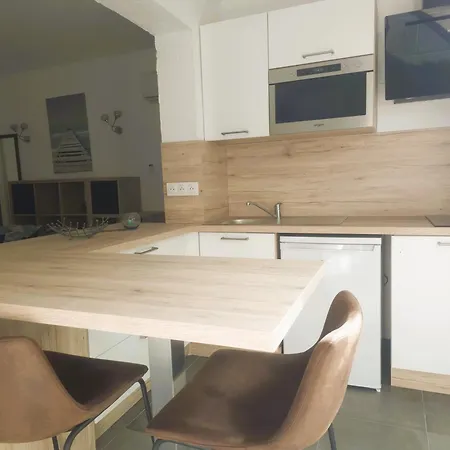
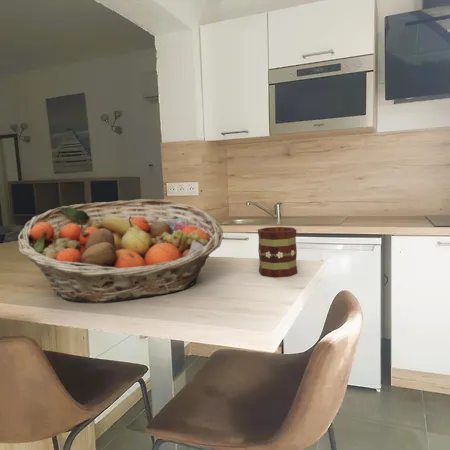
+ fruit basket (126, 244)
+ mug (278, 249)
